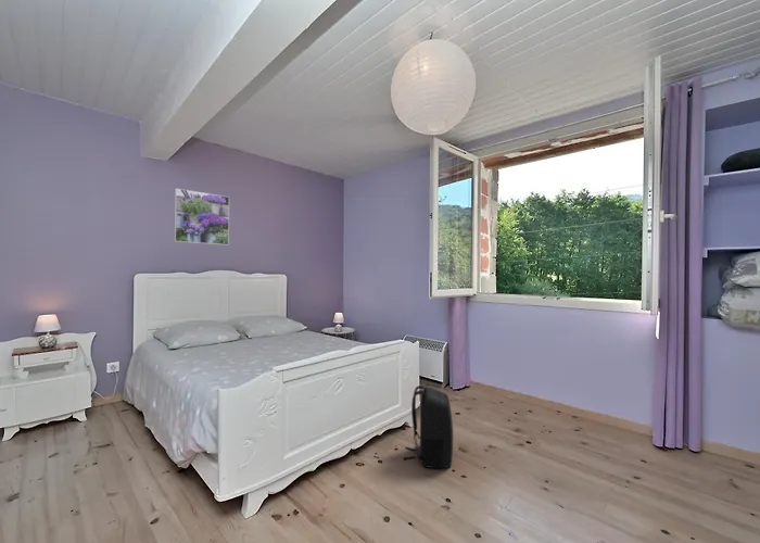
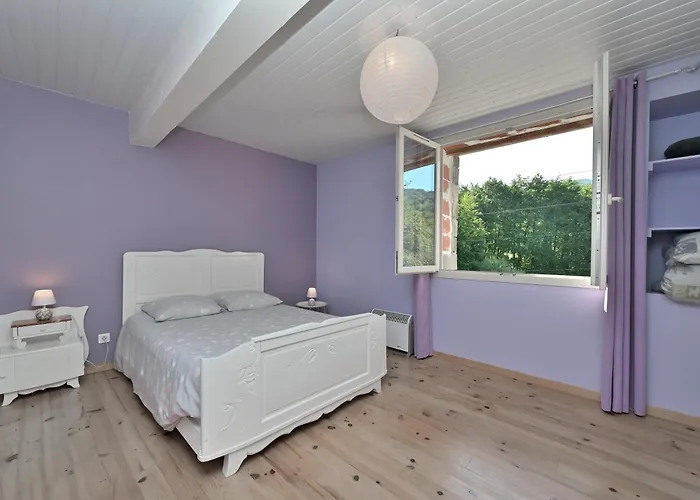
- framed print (203, 217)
- backpack (428, 420)
